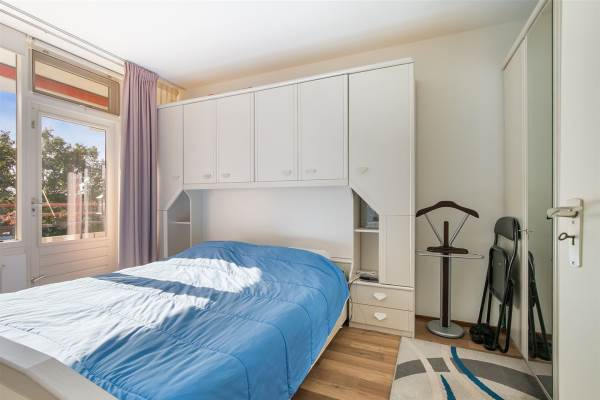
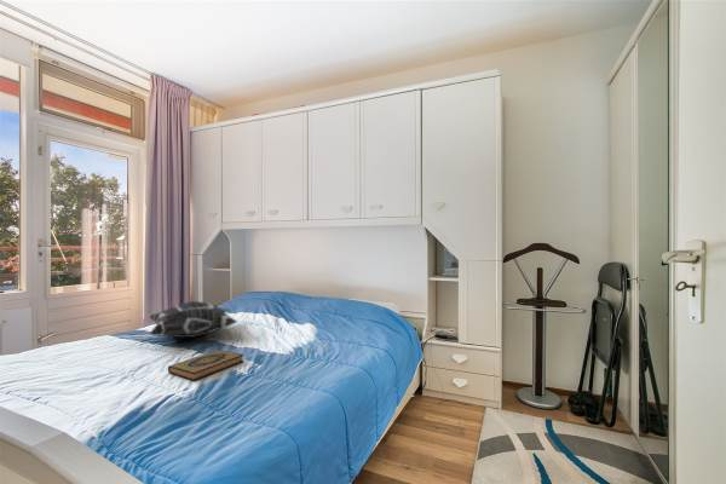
+ hardback book (207, 363)
+ decorative pillow (194, 318)
